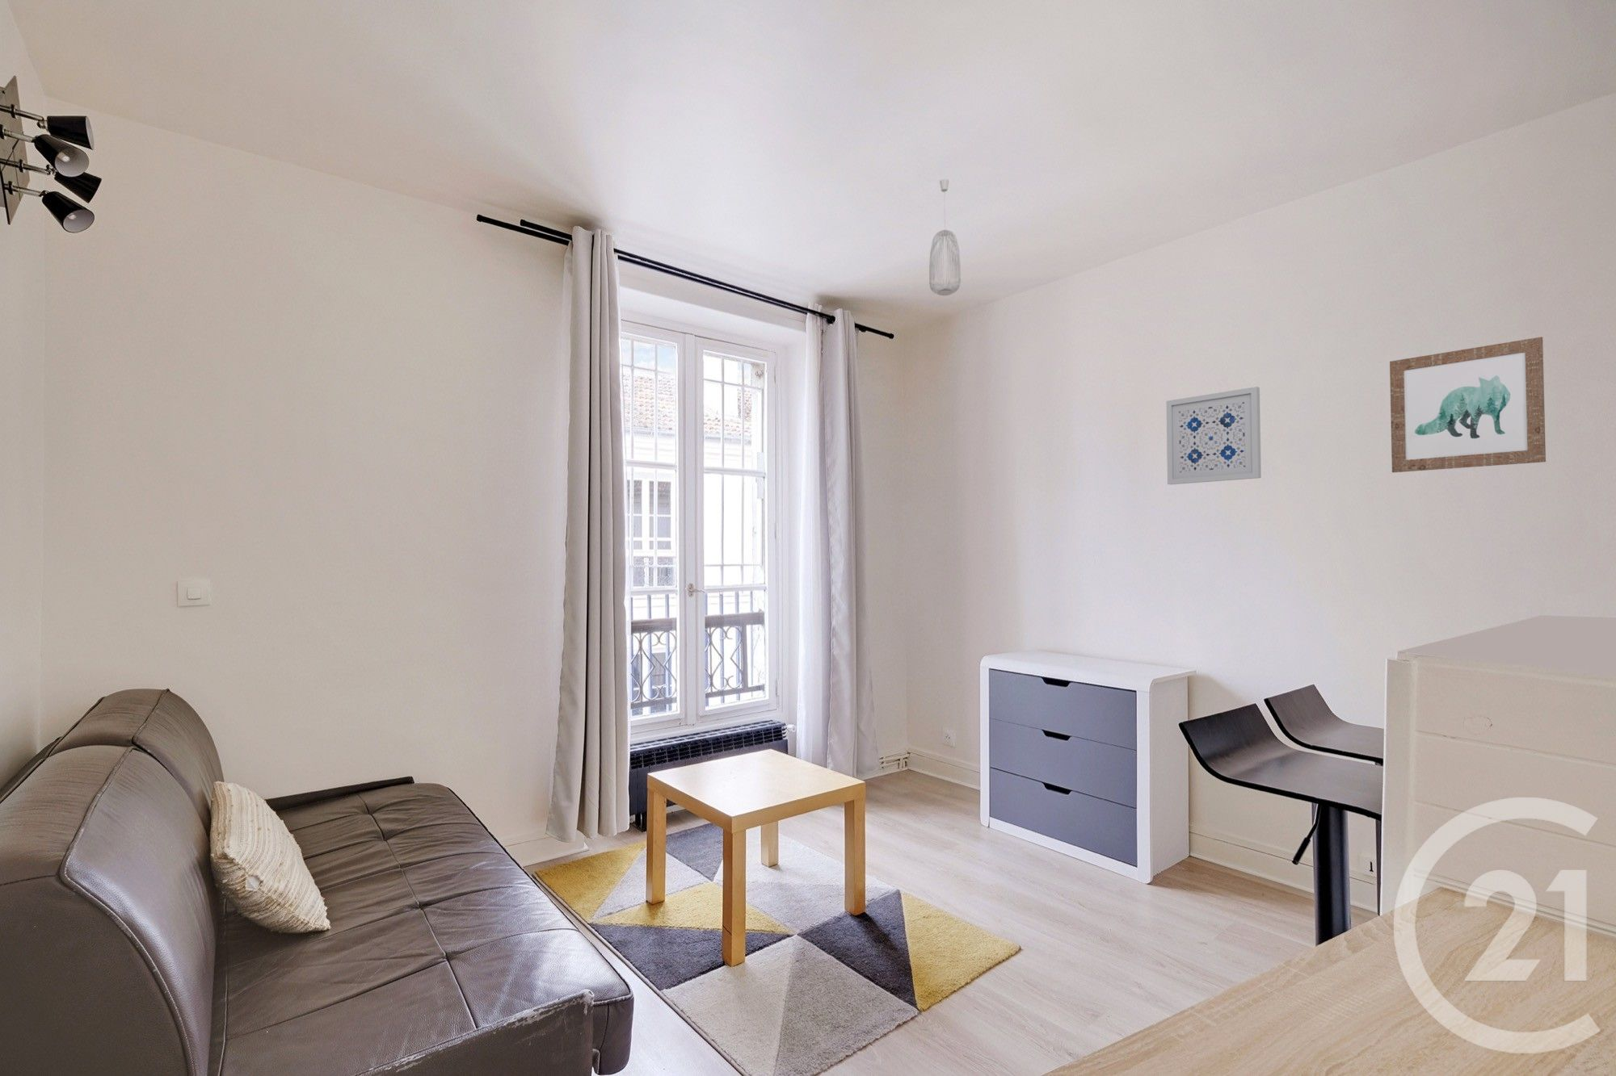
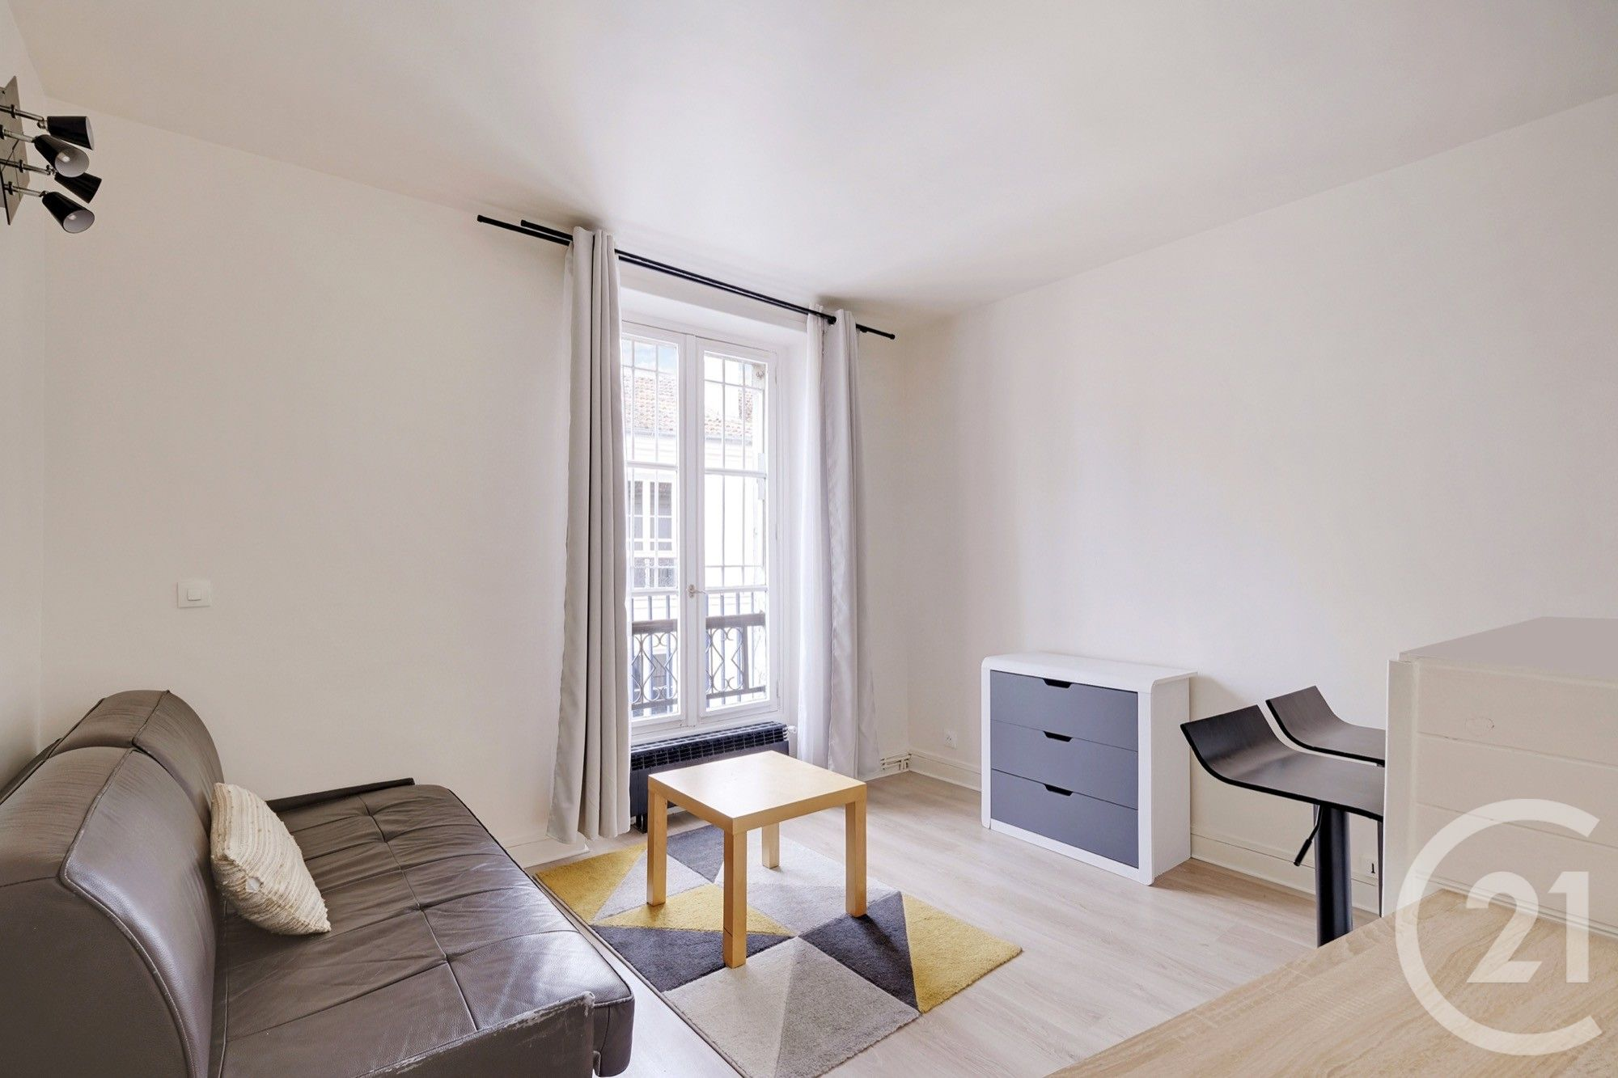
- wall art (1211, 437)
- wall art (1462, 408)
- pendant light (946, 238)
